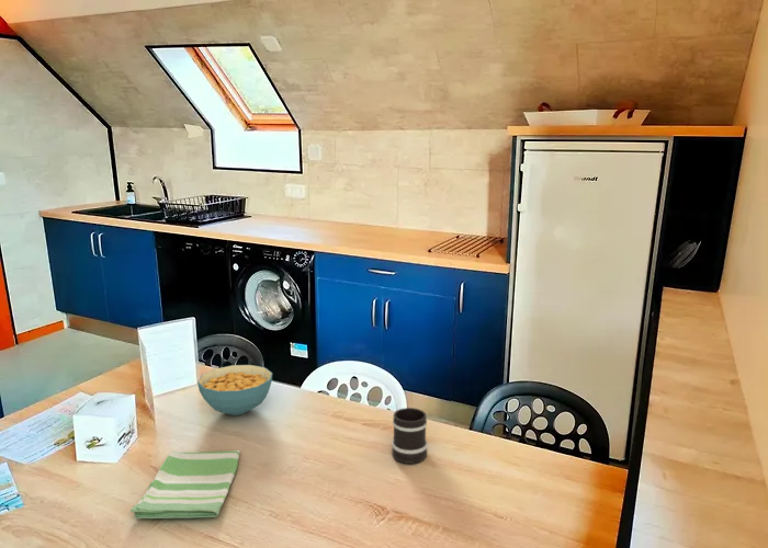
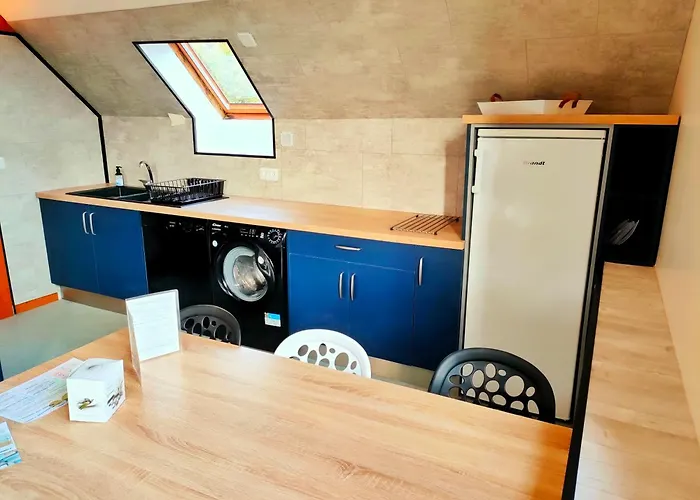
- dish towel (191, 481)
- mug (410, 431)
- cereal bowl (236, 393)
